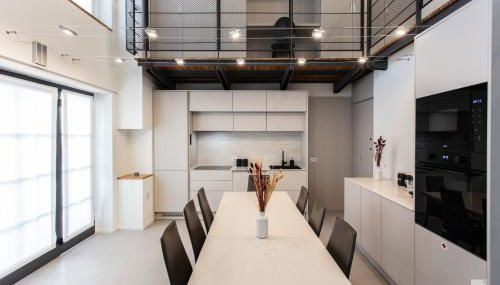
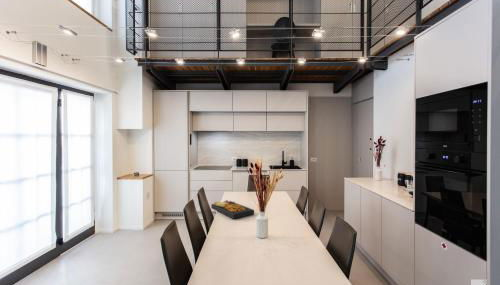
+ food platter (231, 207)
